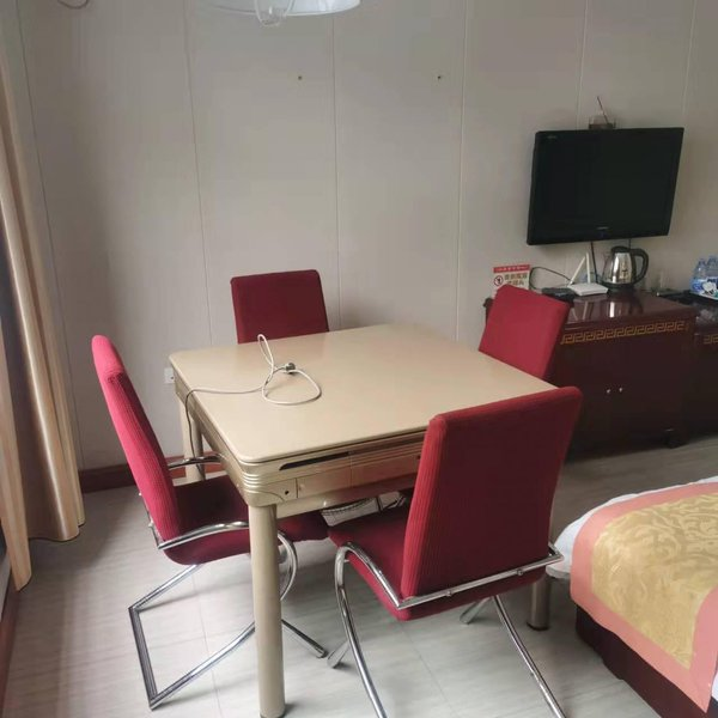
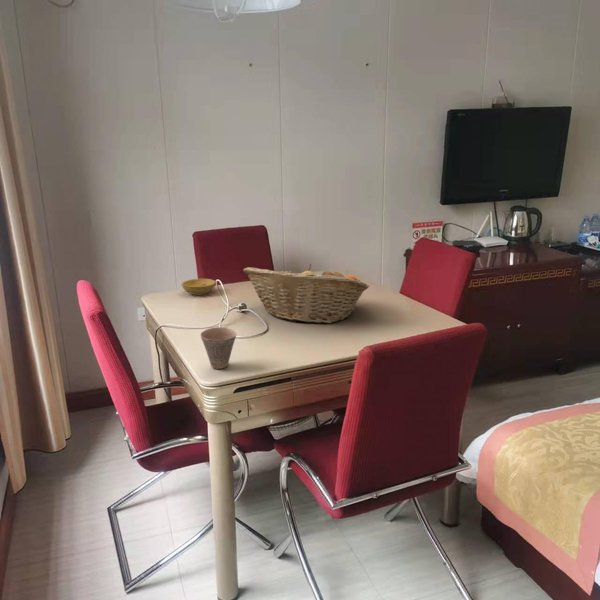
+ fruit basket (305, 287)
+ bowl (199, 287)
+ cup (219, 349)
